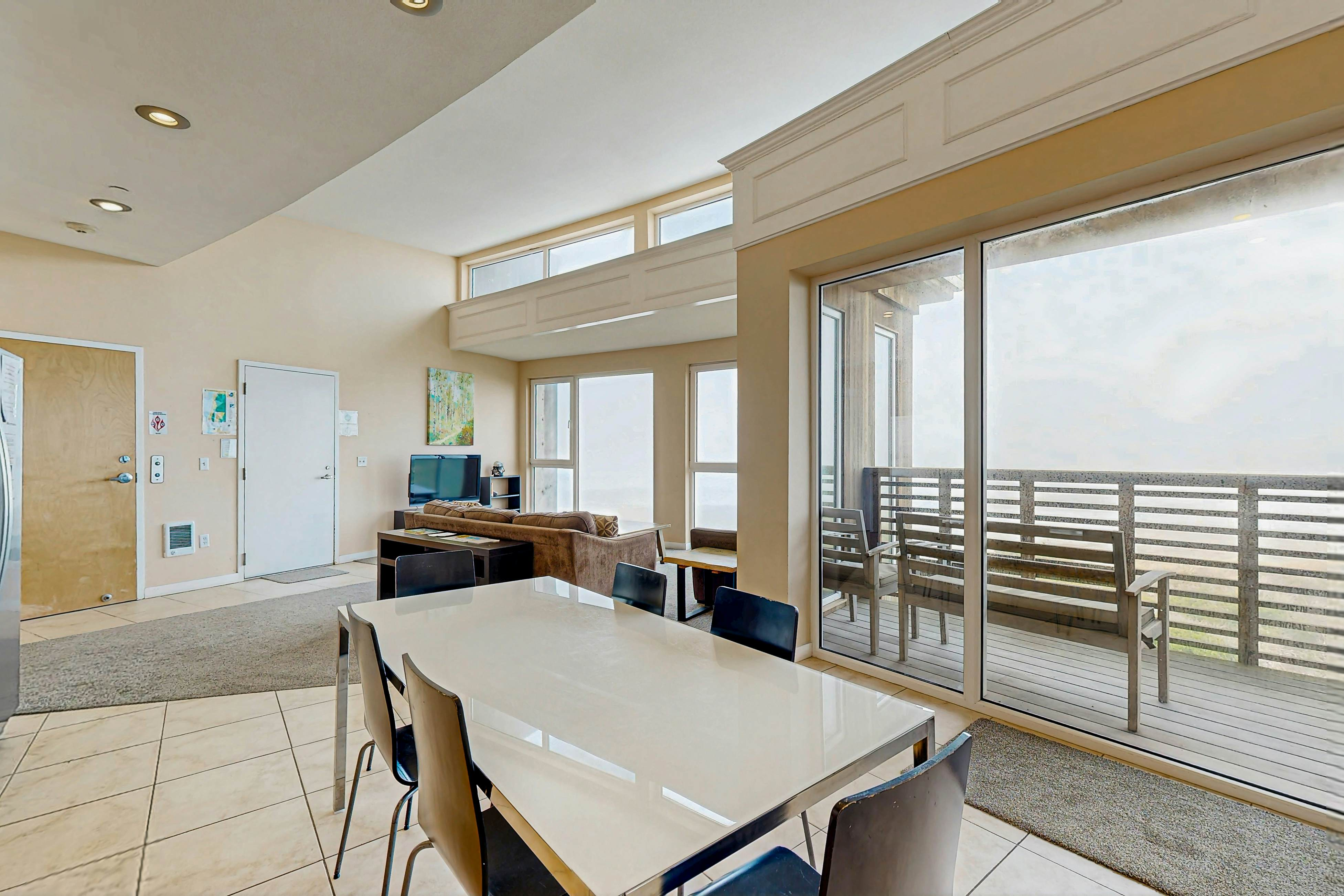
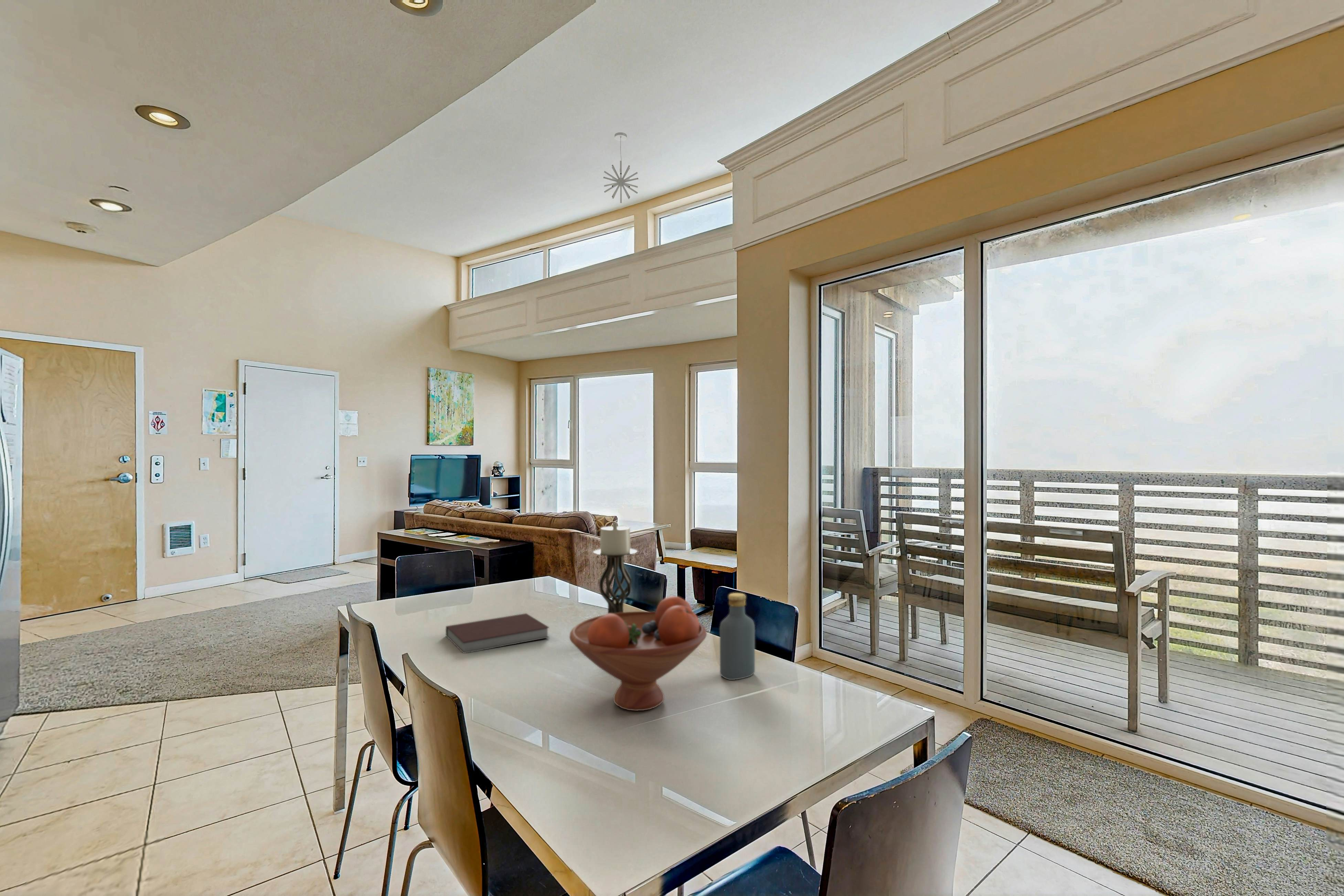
+ candle holder (617, 583)
+ fruit bowl (638, 651)
+ vodka (737, 634)
+ pendant light (621, 167)
+ notebook (497, 632)
